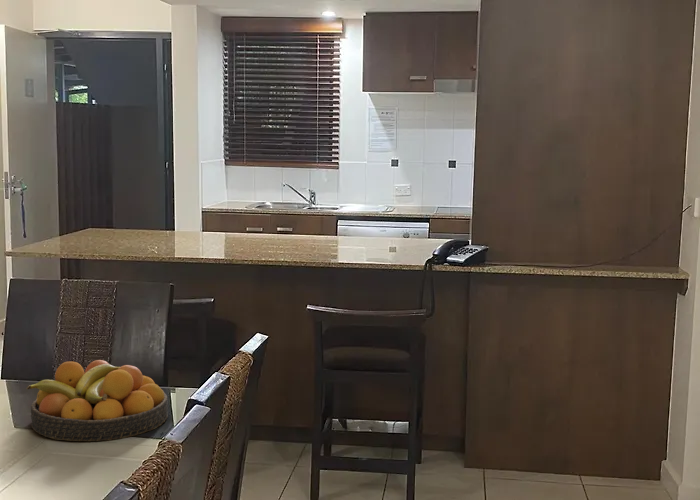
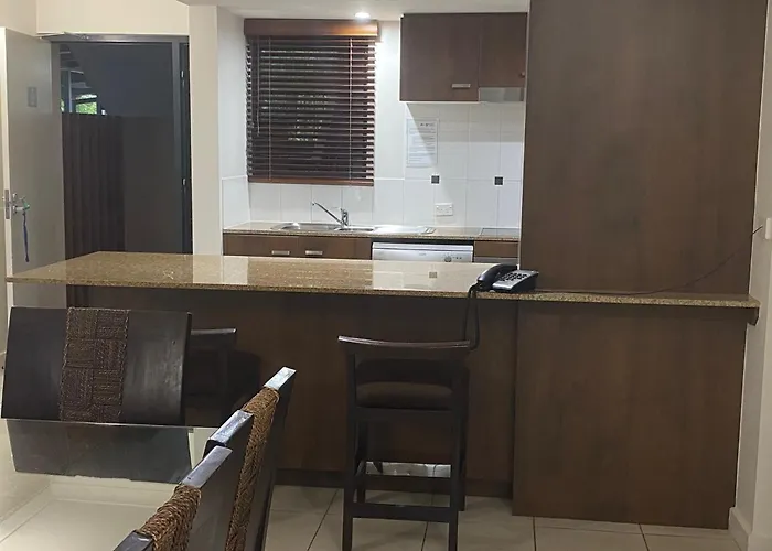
- fruit bowl (100, 391)
